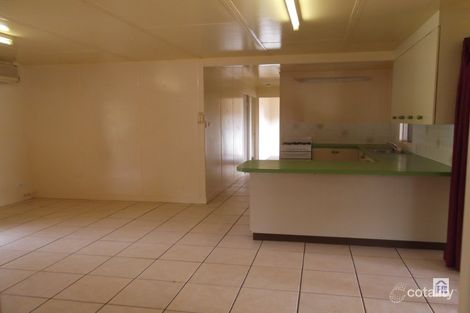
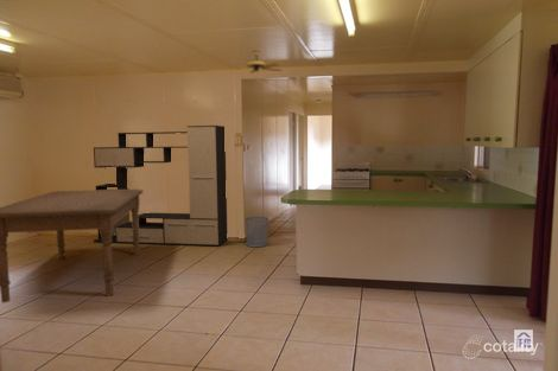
+ ceiling fan (254, 66)
+ media console (158, 161)
+ dining table (80, 229)
+ waste bin (256, 231)
